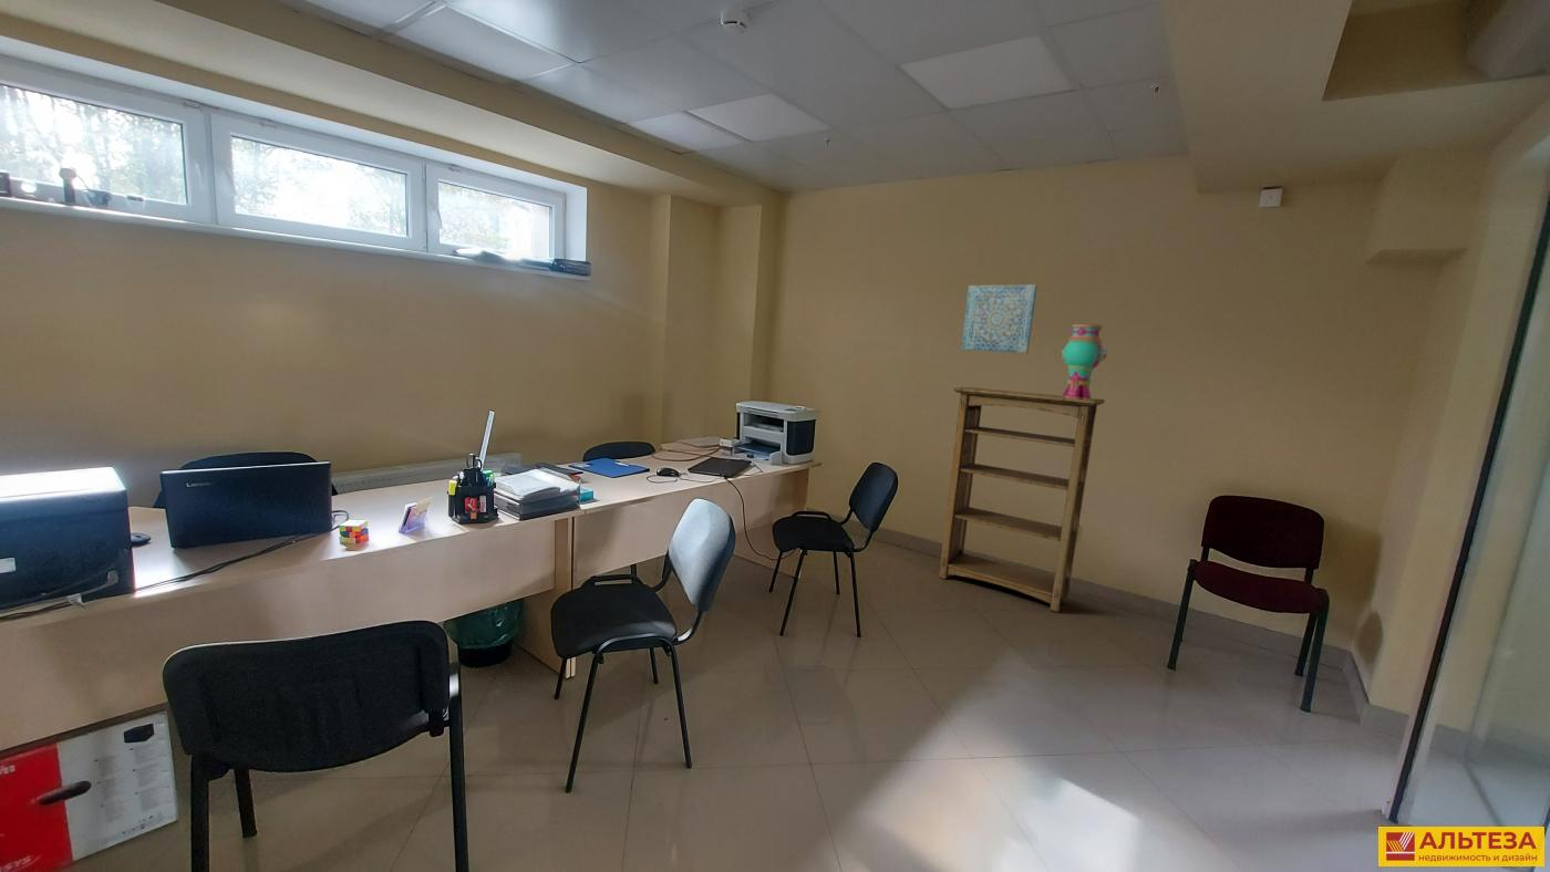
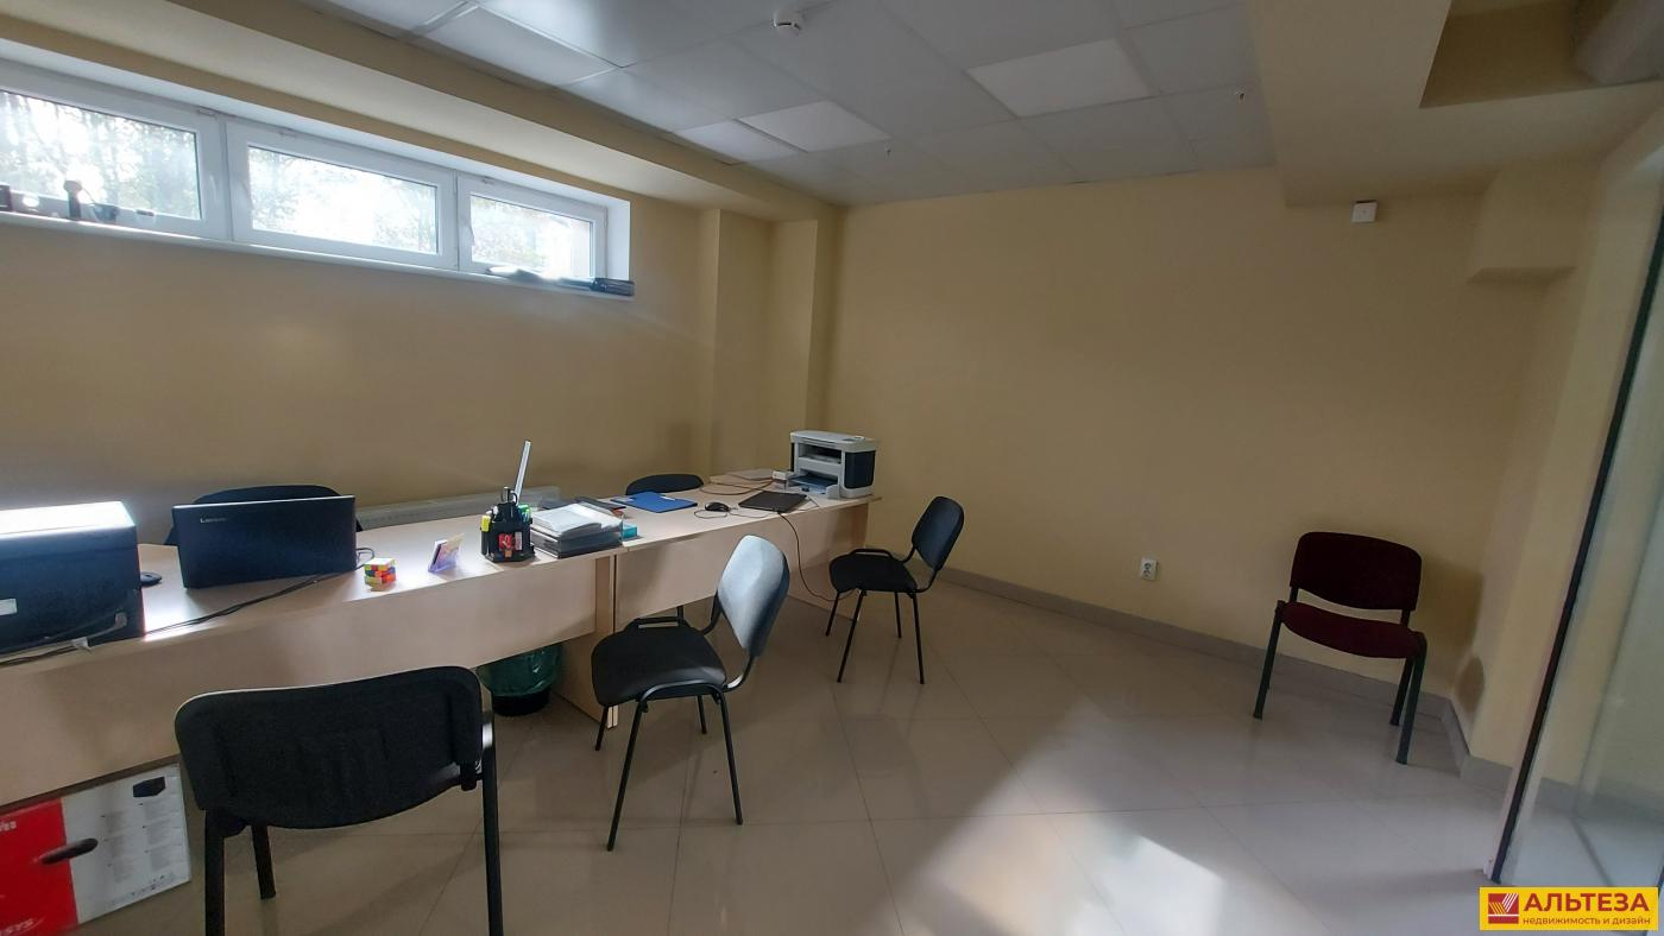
- bookshelf (1014, 480)
- wall art (998, 318)
- decorative vase (1082, 361)
